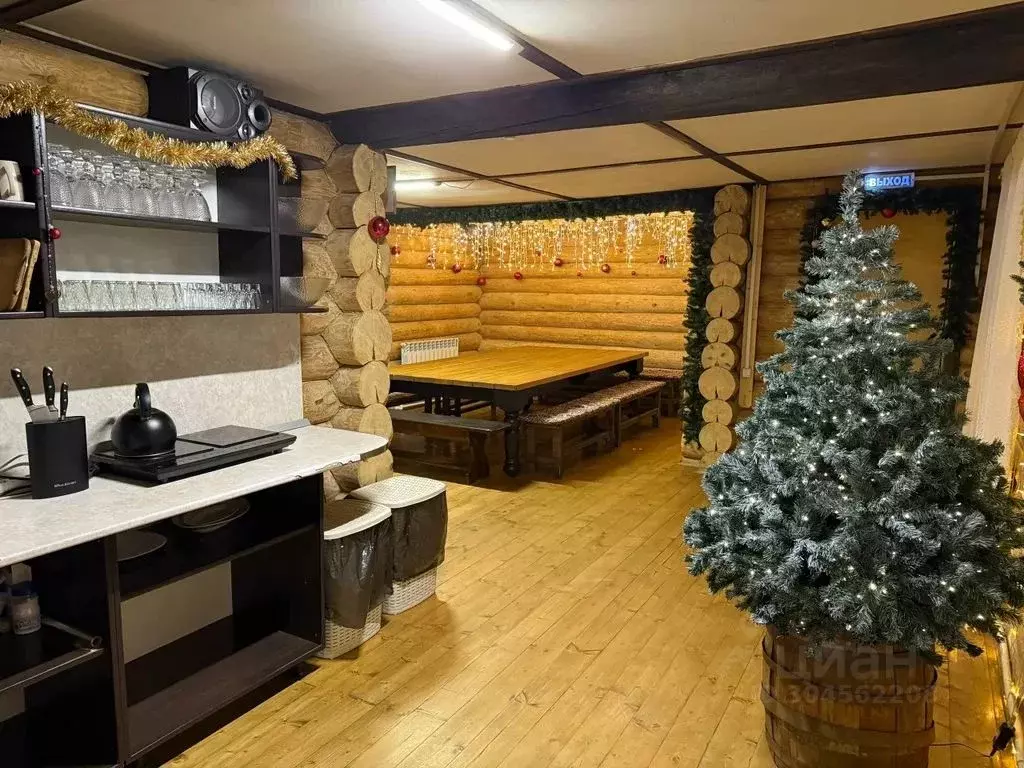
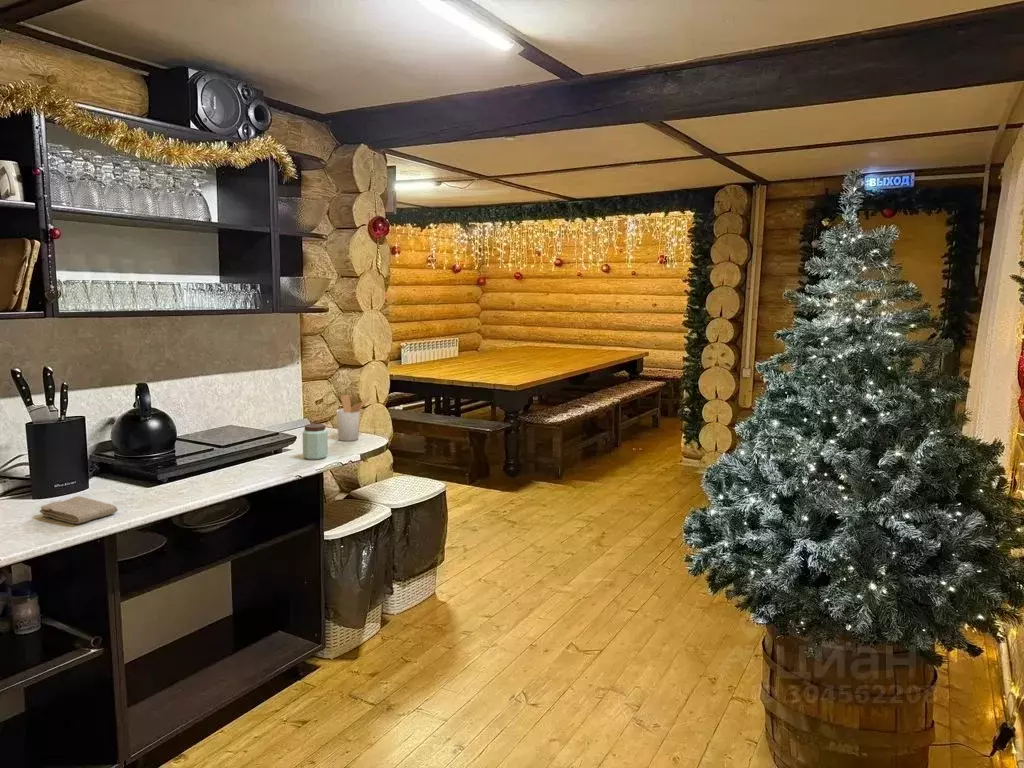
+ utensil holder (354, 417)
+ peanut butter (315, 441)
+ washcloth (78, 509)
